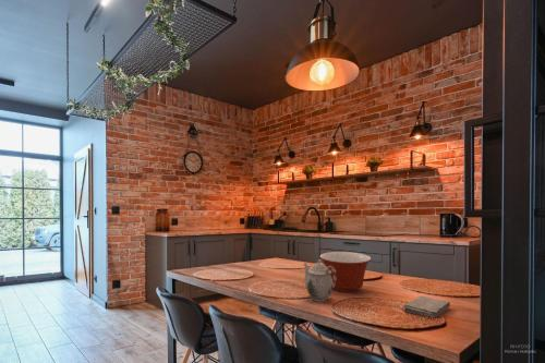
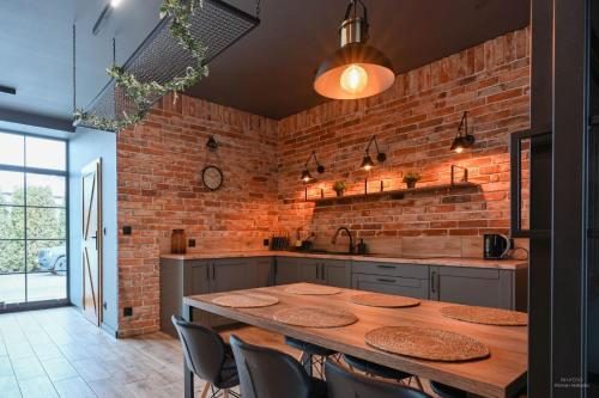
- mixing bowl (344, 273)
- washcloth (426, 305)
- teapot (318, 278)
